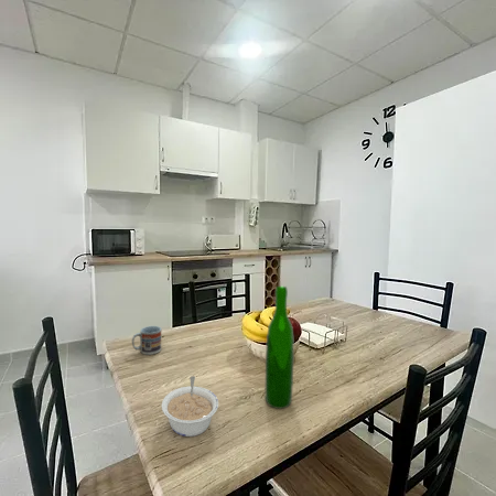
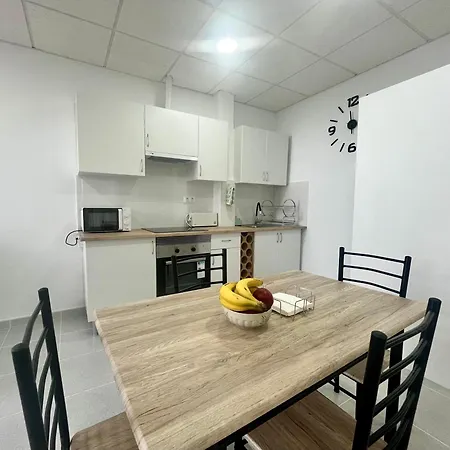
- legume (188, 409)
- wine bottle (279, 345)
- cup (147, 339)
